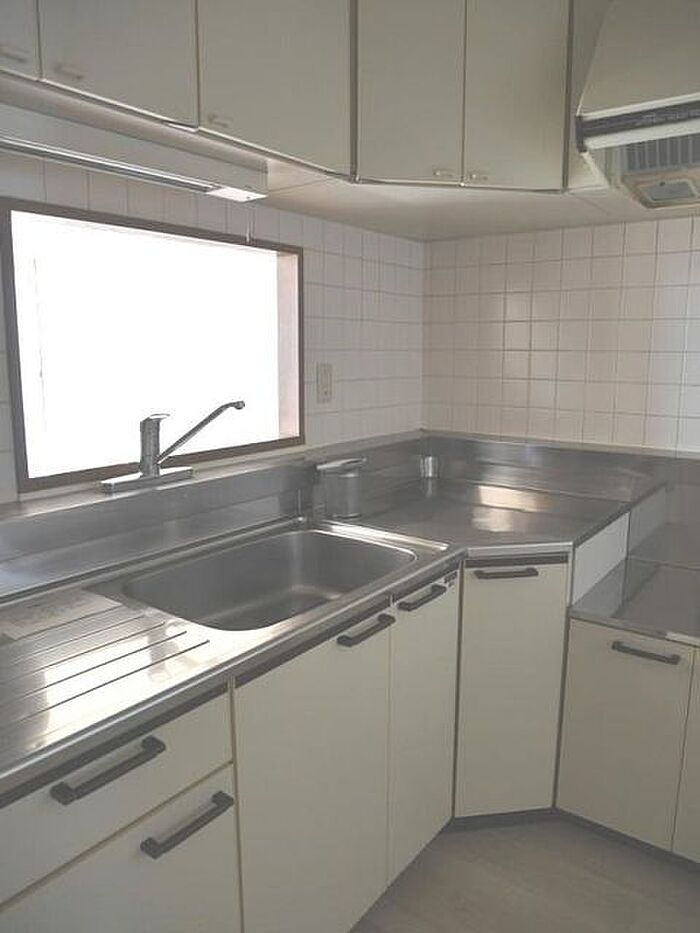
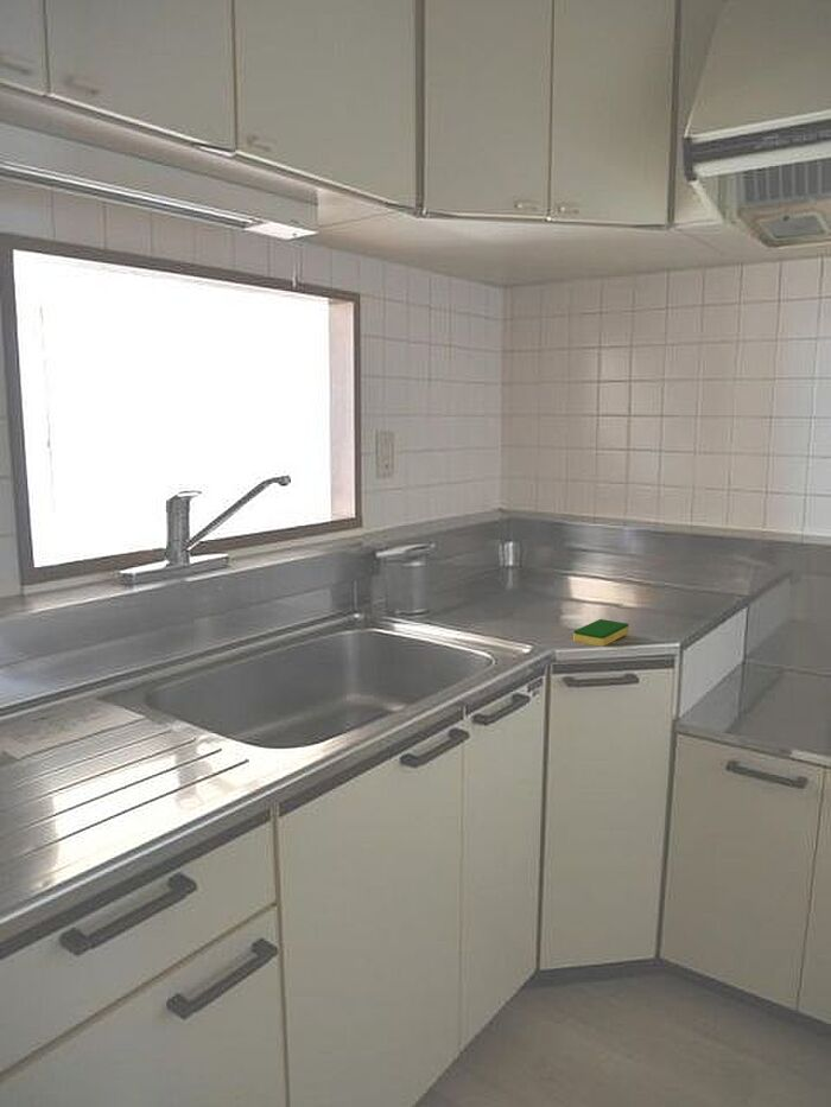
+ dish sponge (601, 631)
